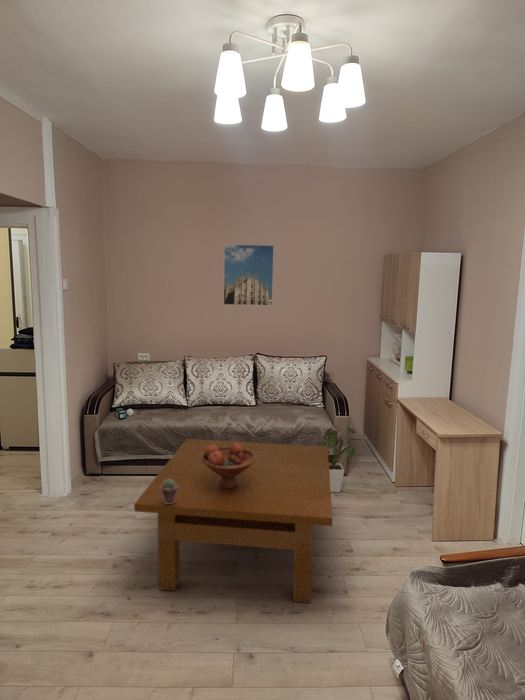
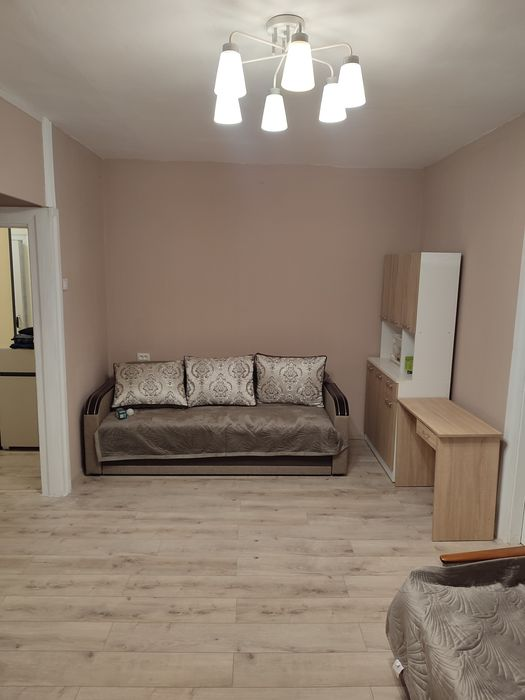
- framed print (248, 275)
- fruit bowl (228, 464)
- table (245, 512)
- house plant (338, 460)
- potted succulent (169, 490)
